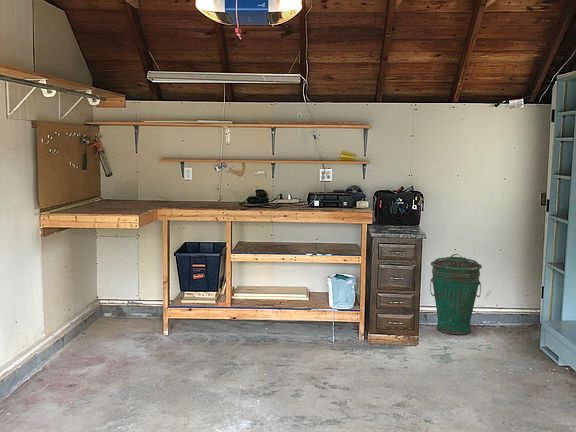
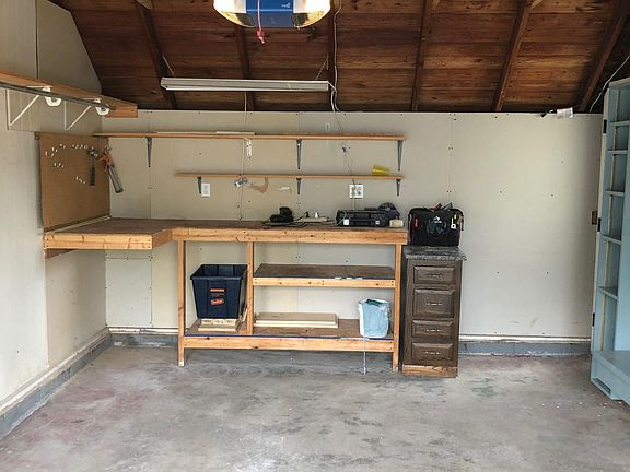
- trash can (454, 292)
